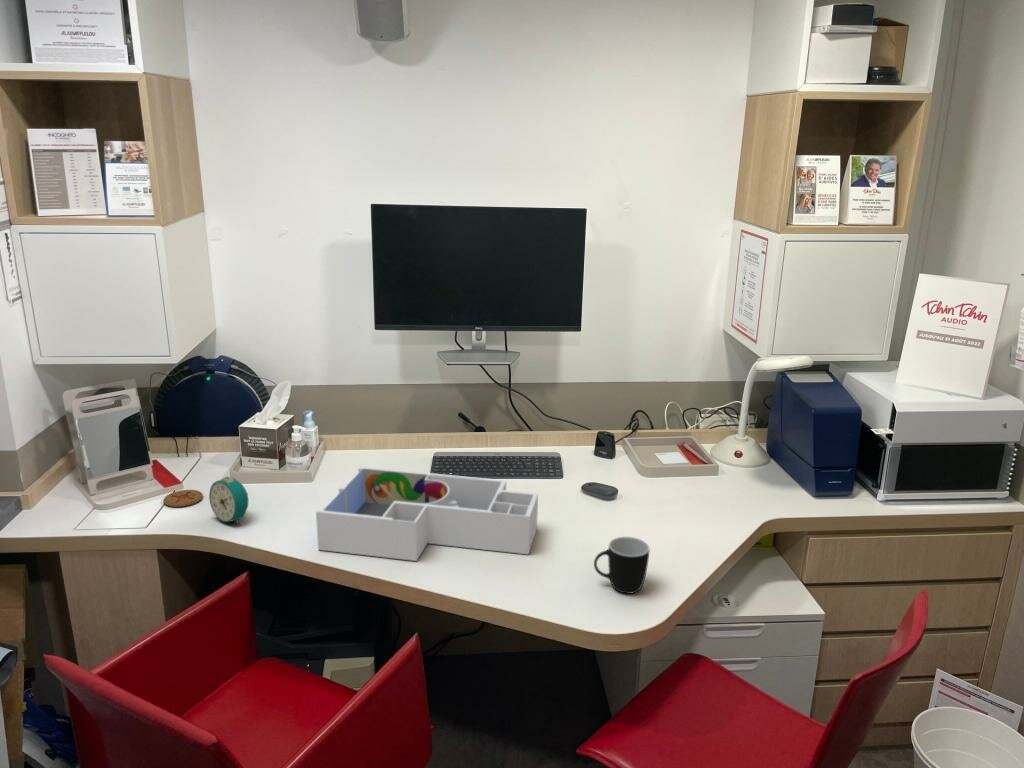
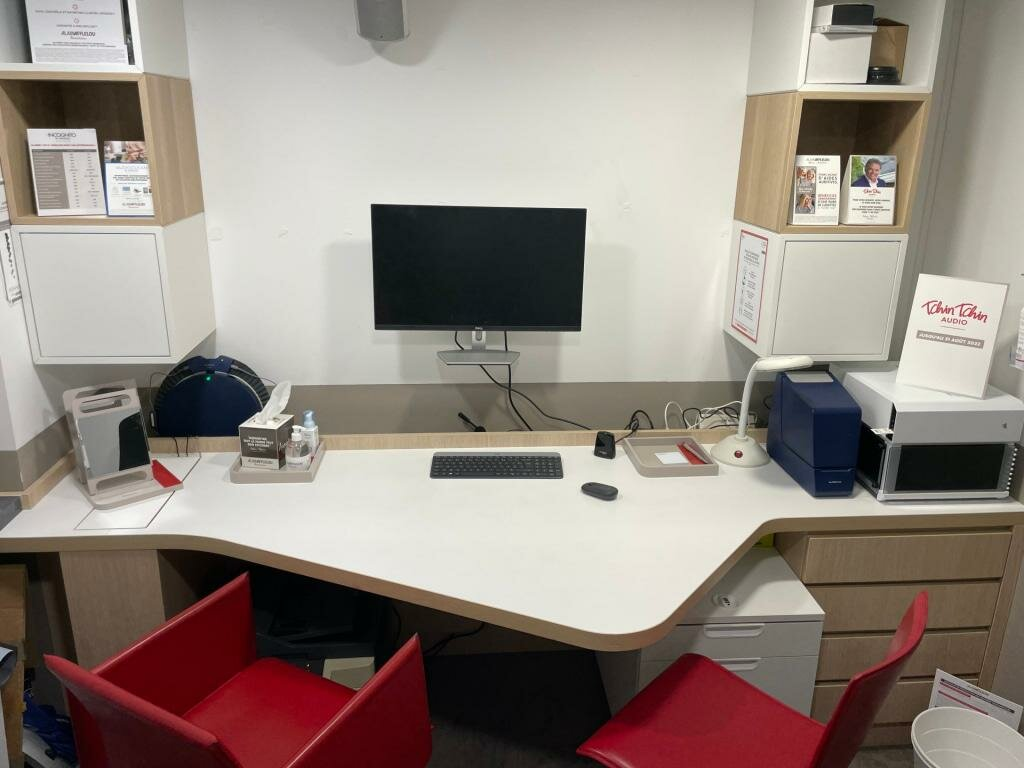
- desk organizer (434, 515)
- alarm clock (231, 497)
- coaster (183, 498)
- mug (620, 565)
